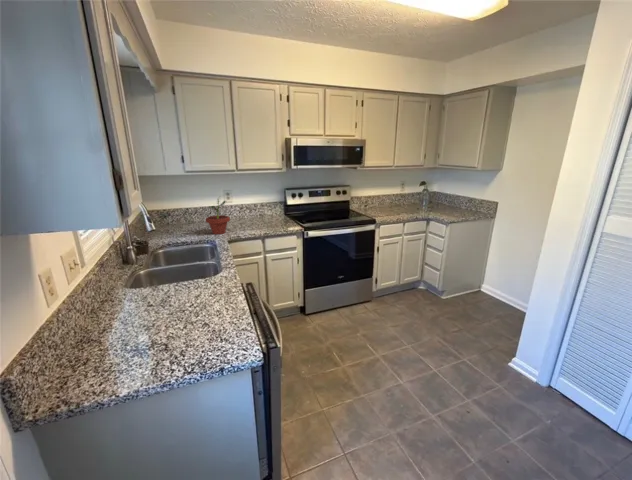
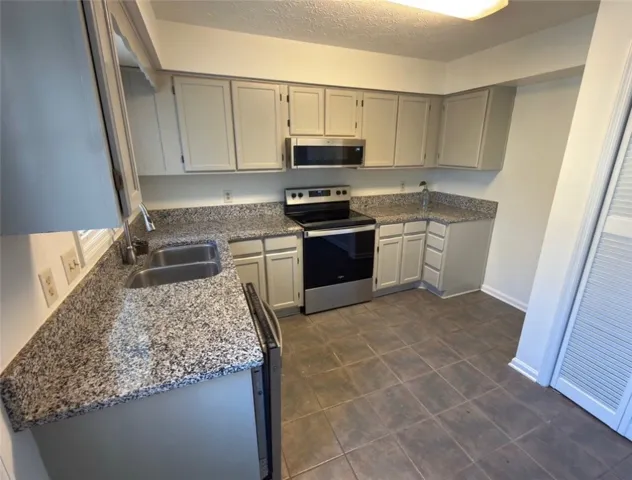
- potted plant (217, 215)
